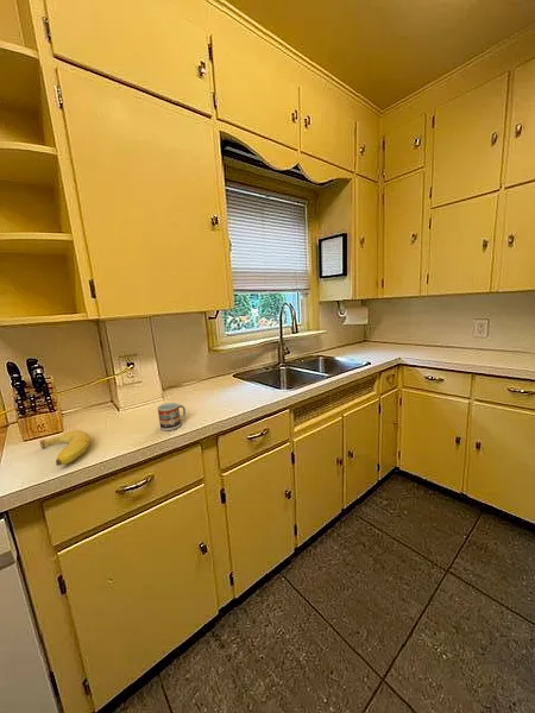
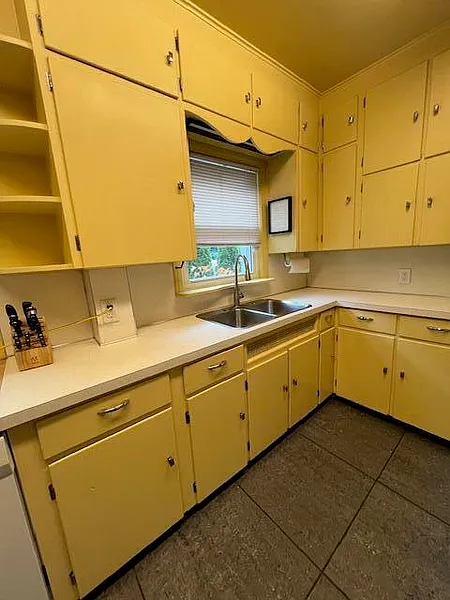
- cup (172, 415)
- fruit (63, 449)
